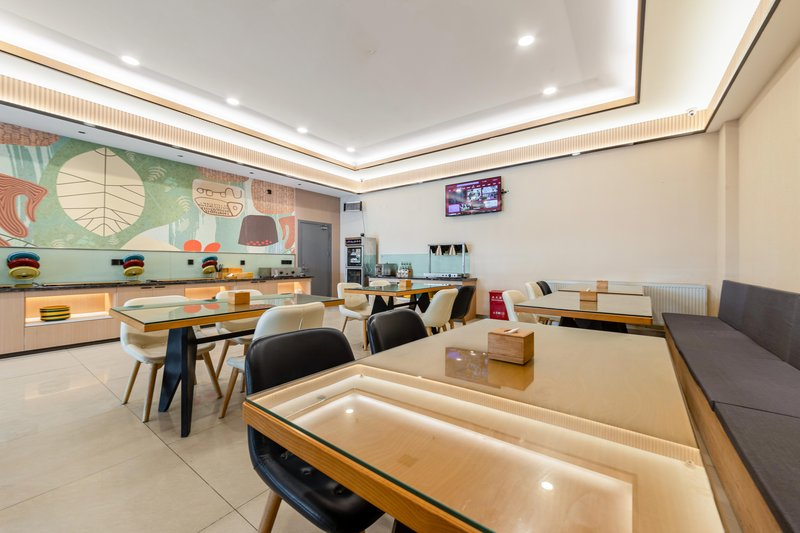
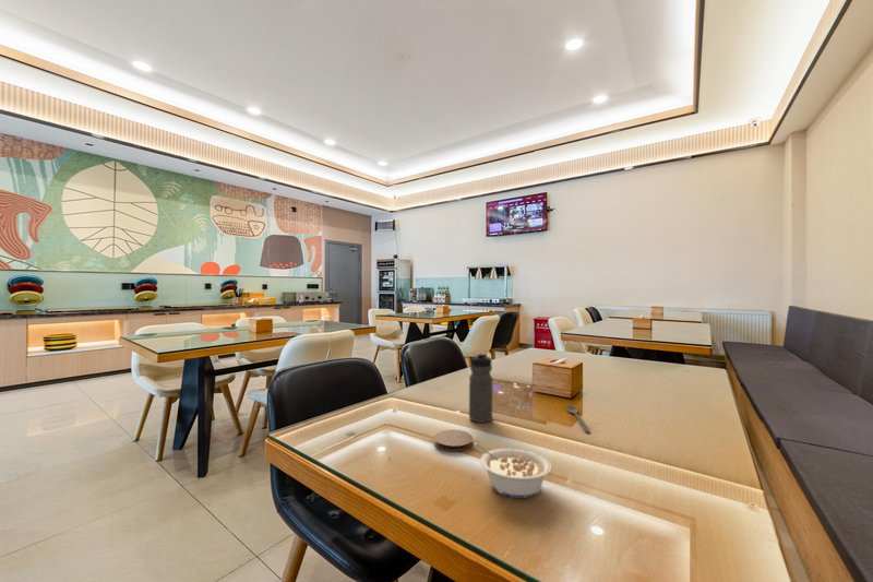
+ water bottle (480, 385)
+ legume (512, 471)
+ coaster (453, 440)
+ spoon (577, 416)
